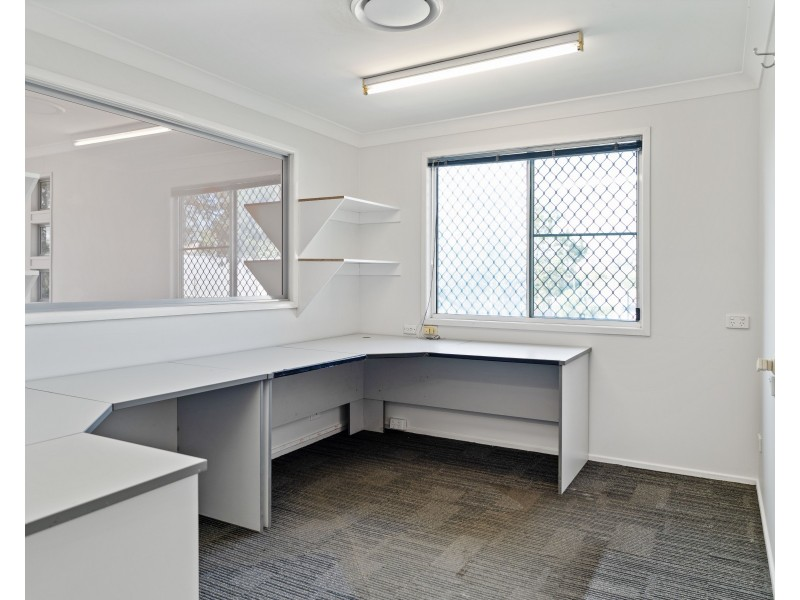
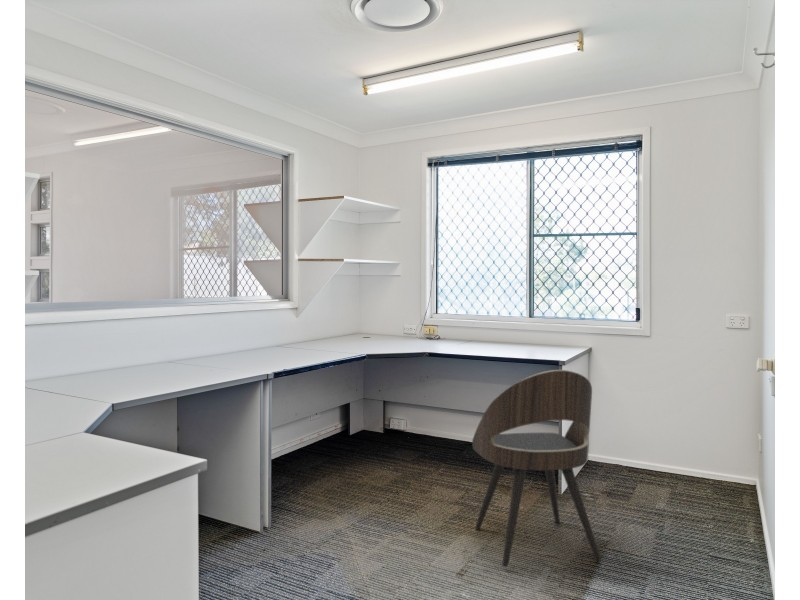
+ dining chair (534, 453)
